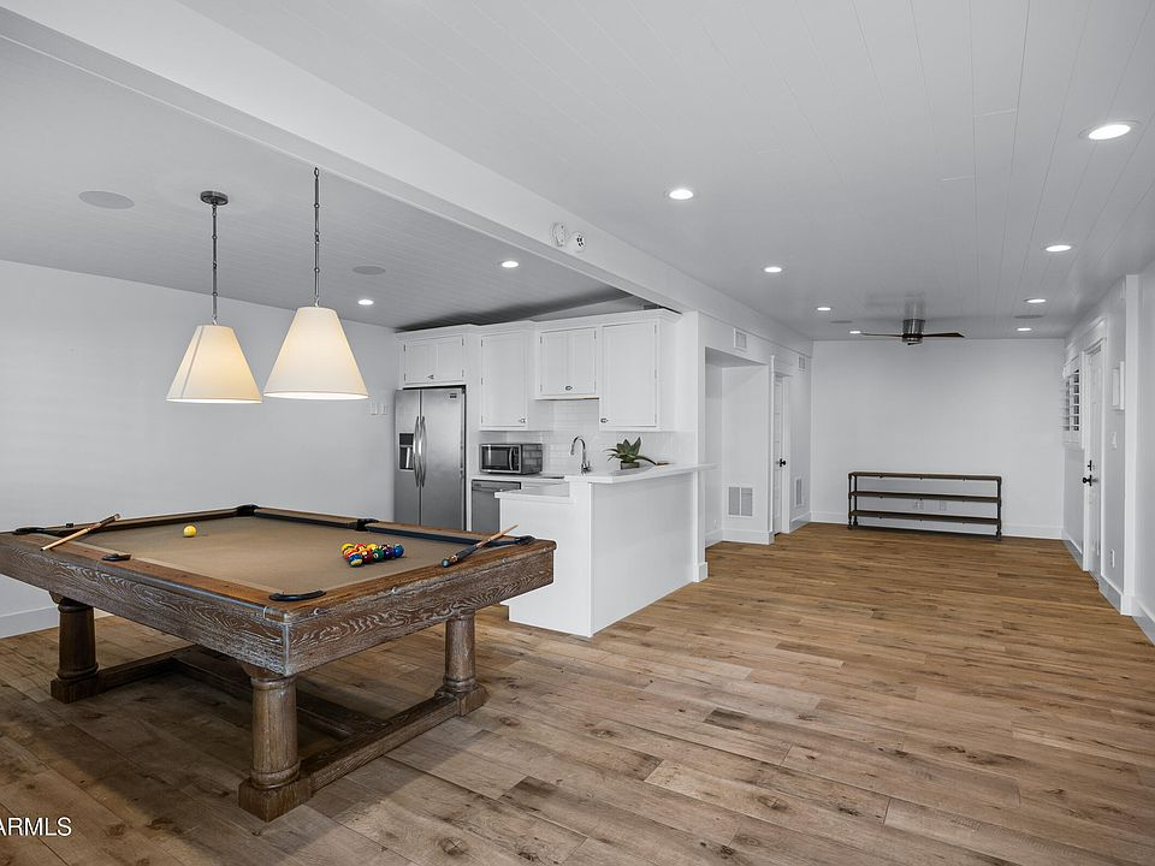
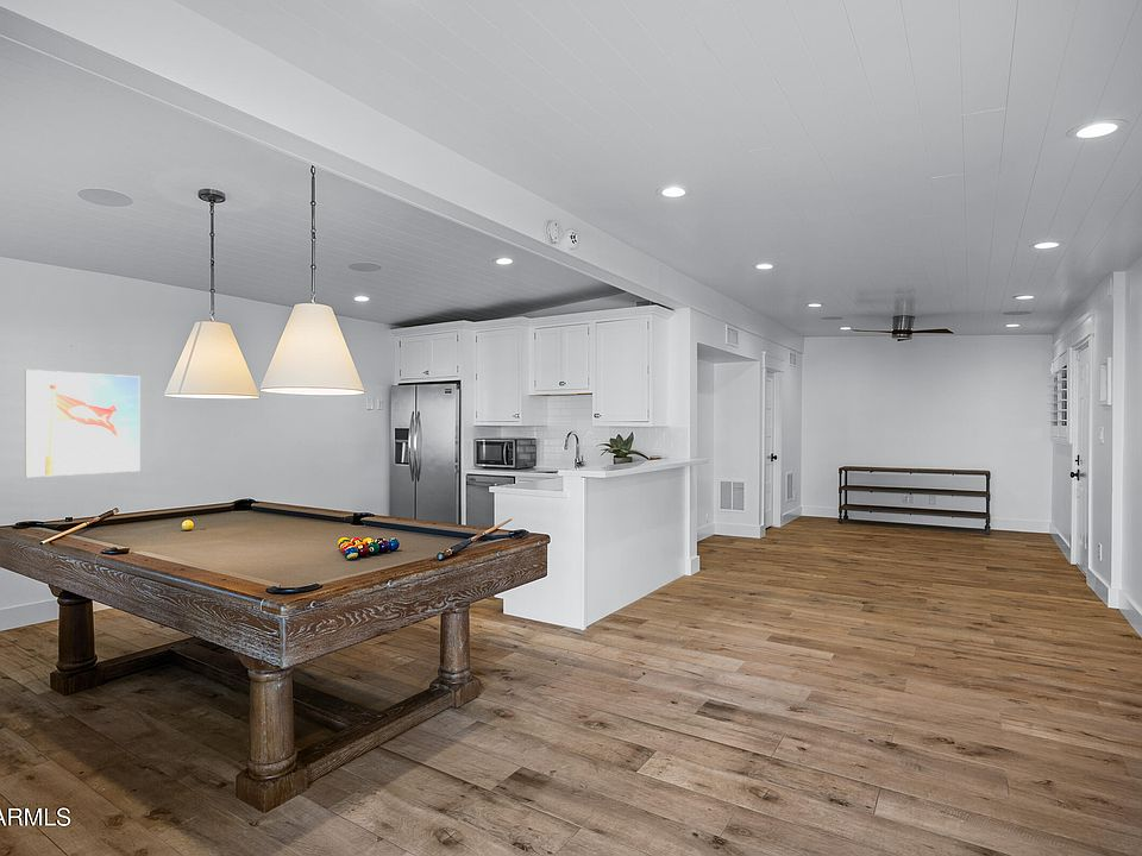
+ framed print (86, 423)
